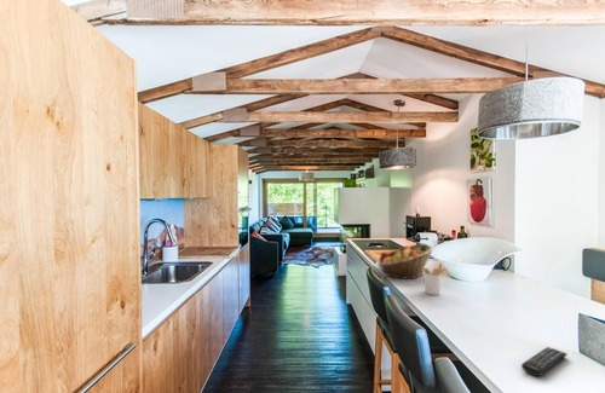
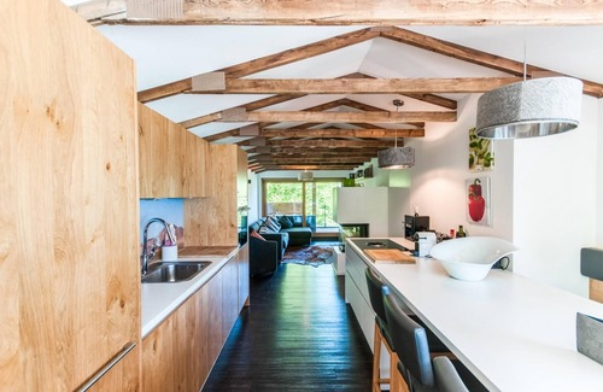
- utensil holder (434, 278)
- remote control (544, 360)
- fruit basket (404, 259)
